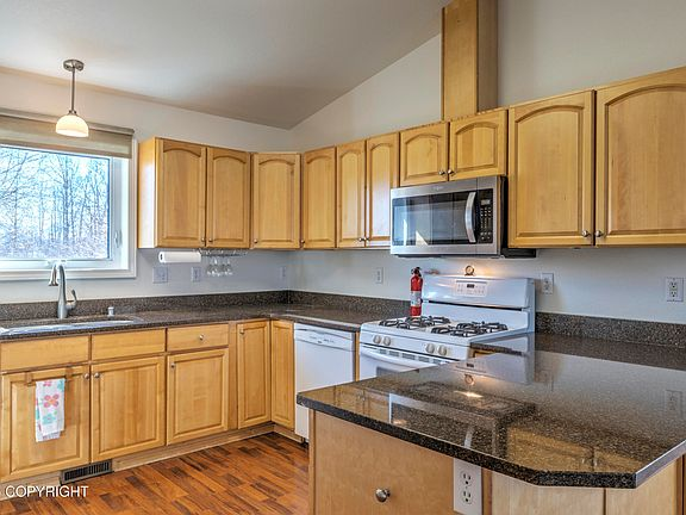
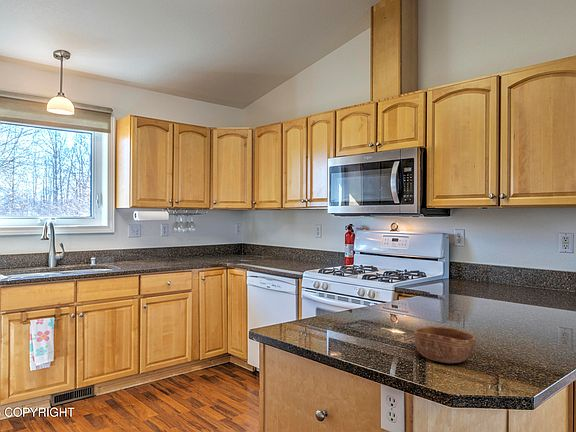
+ bowl (443, 345)
